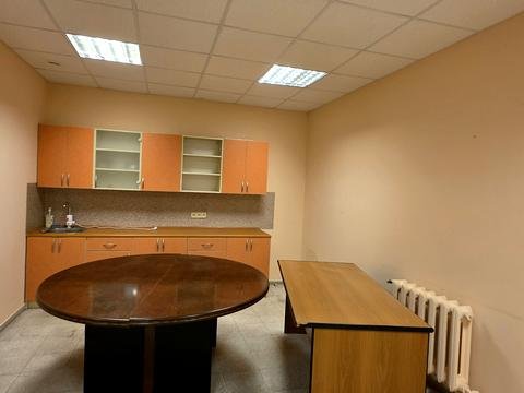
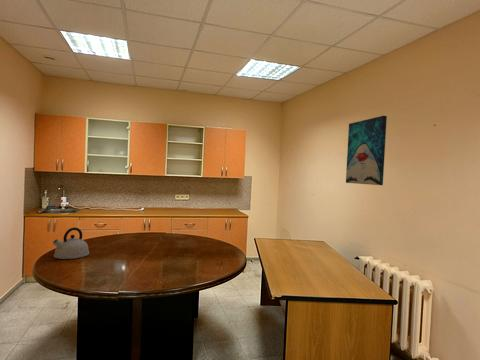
+ kettle (70, 241)
+ wall art (364, 152)
